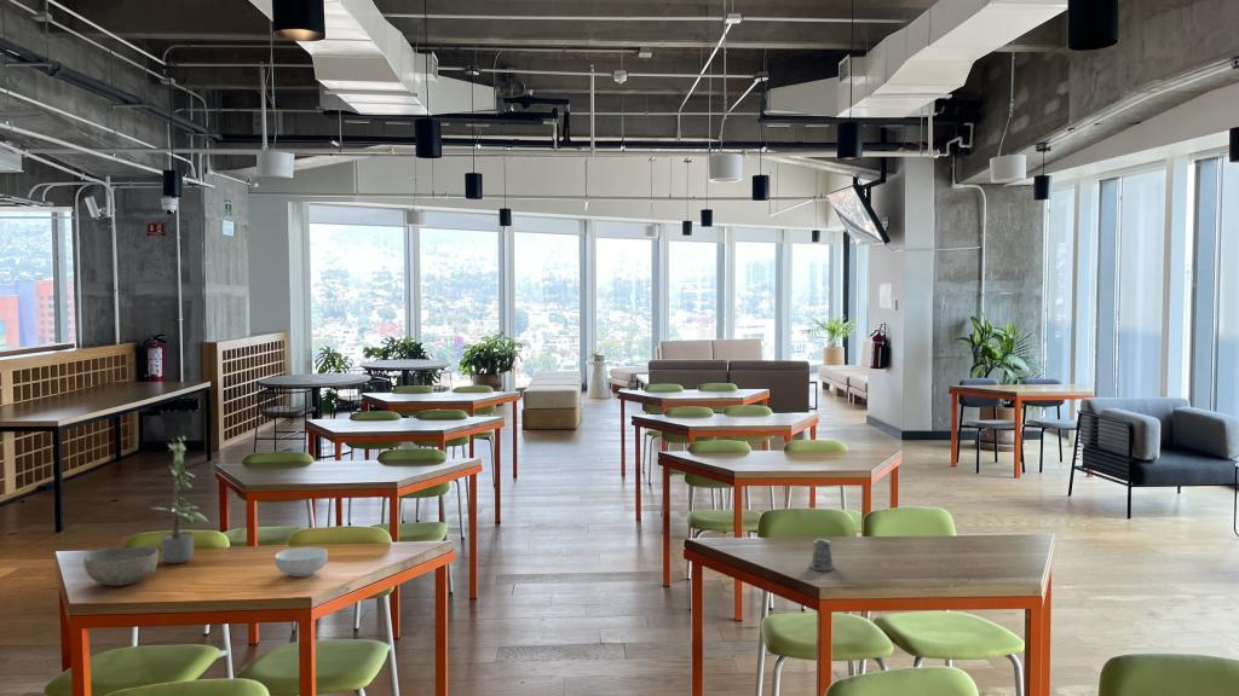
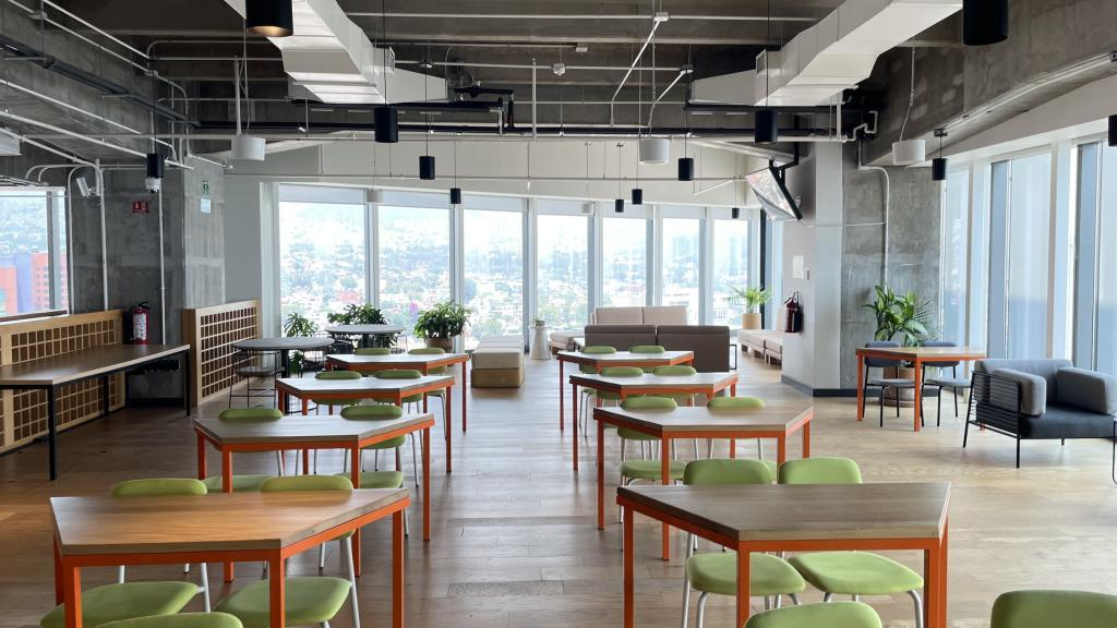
- bowl (122, 567)
- cereal bowl (301, 563)
- potted plant (181, 498)
- pepper shaker (823, 552)
